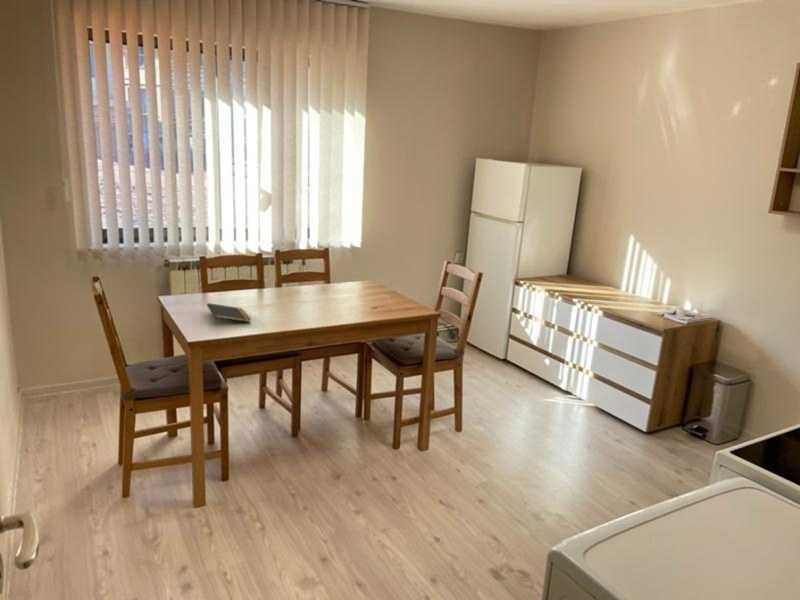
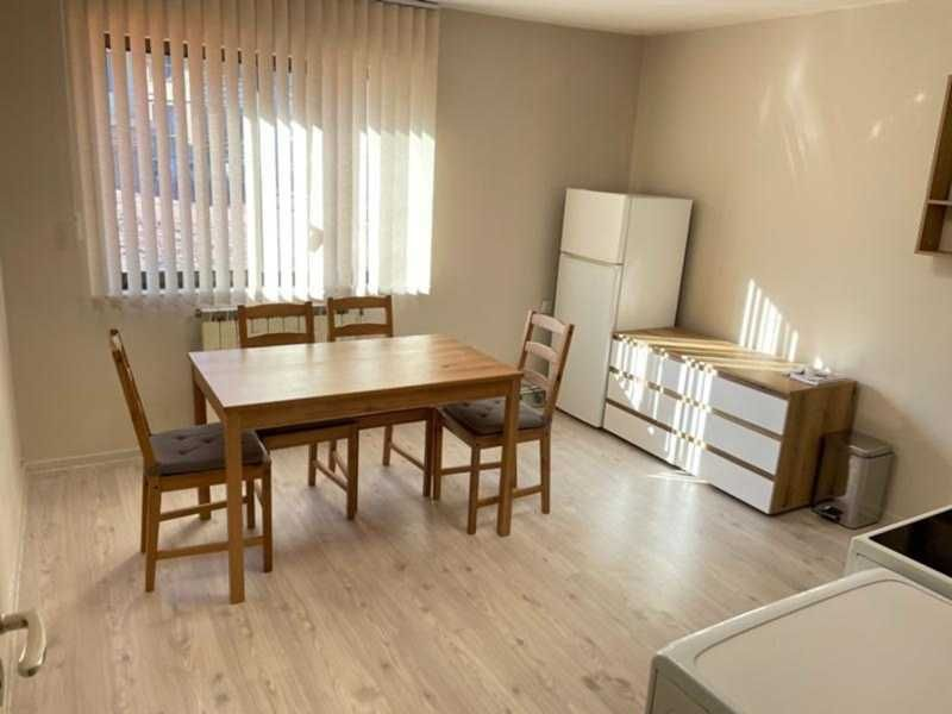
- notepad (228, 312)
